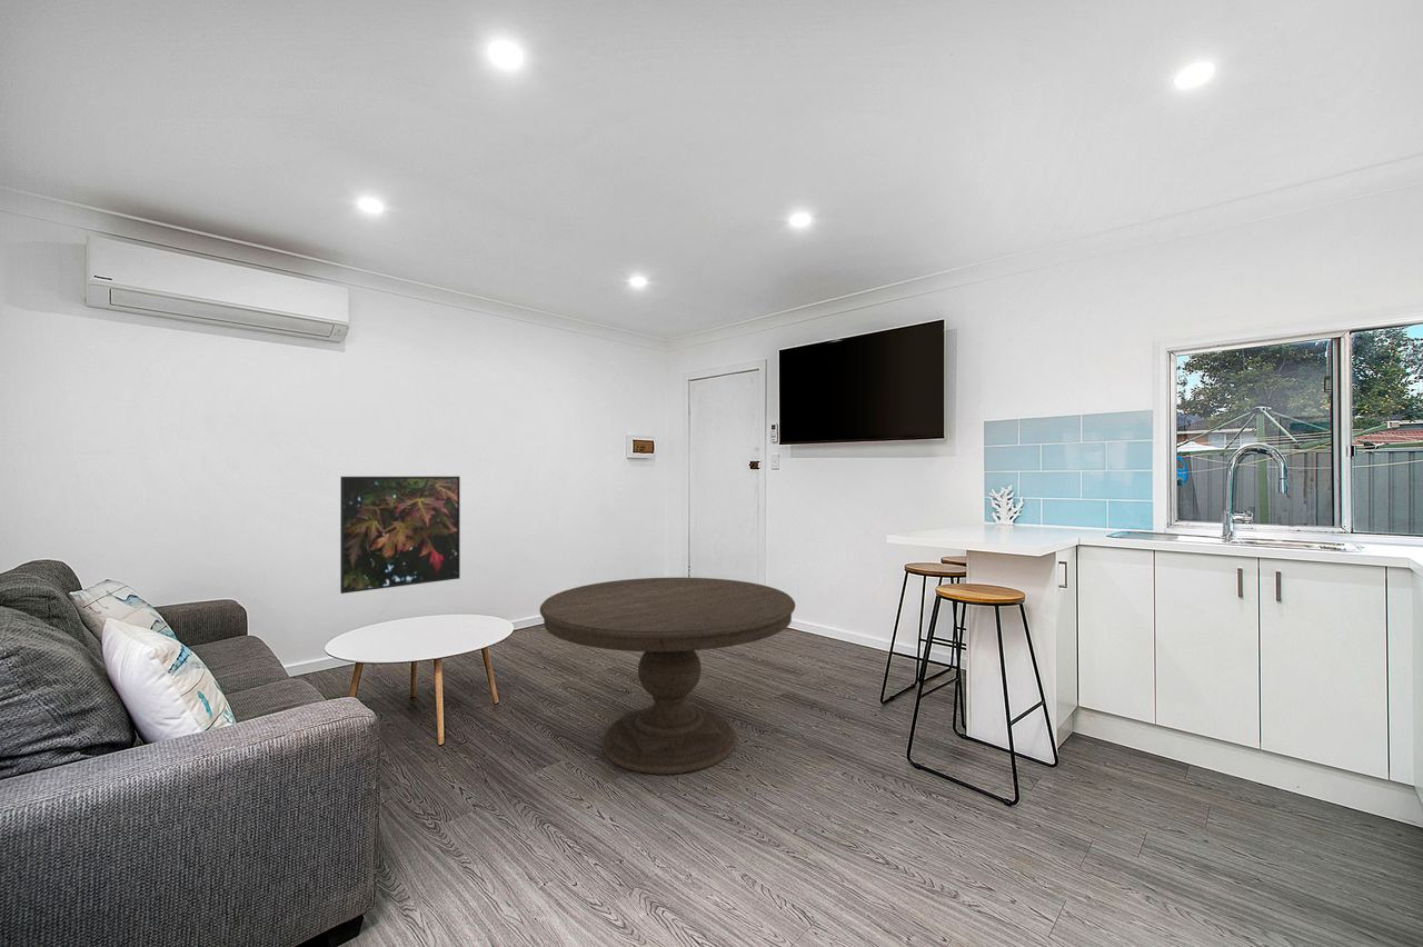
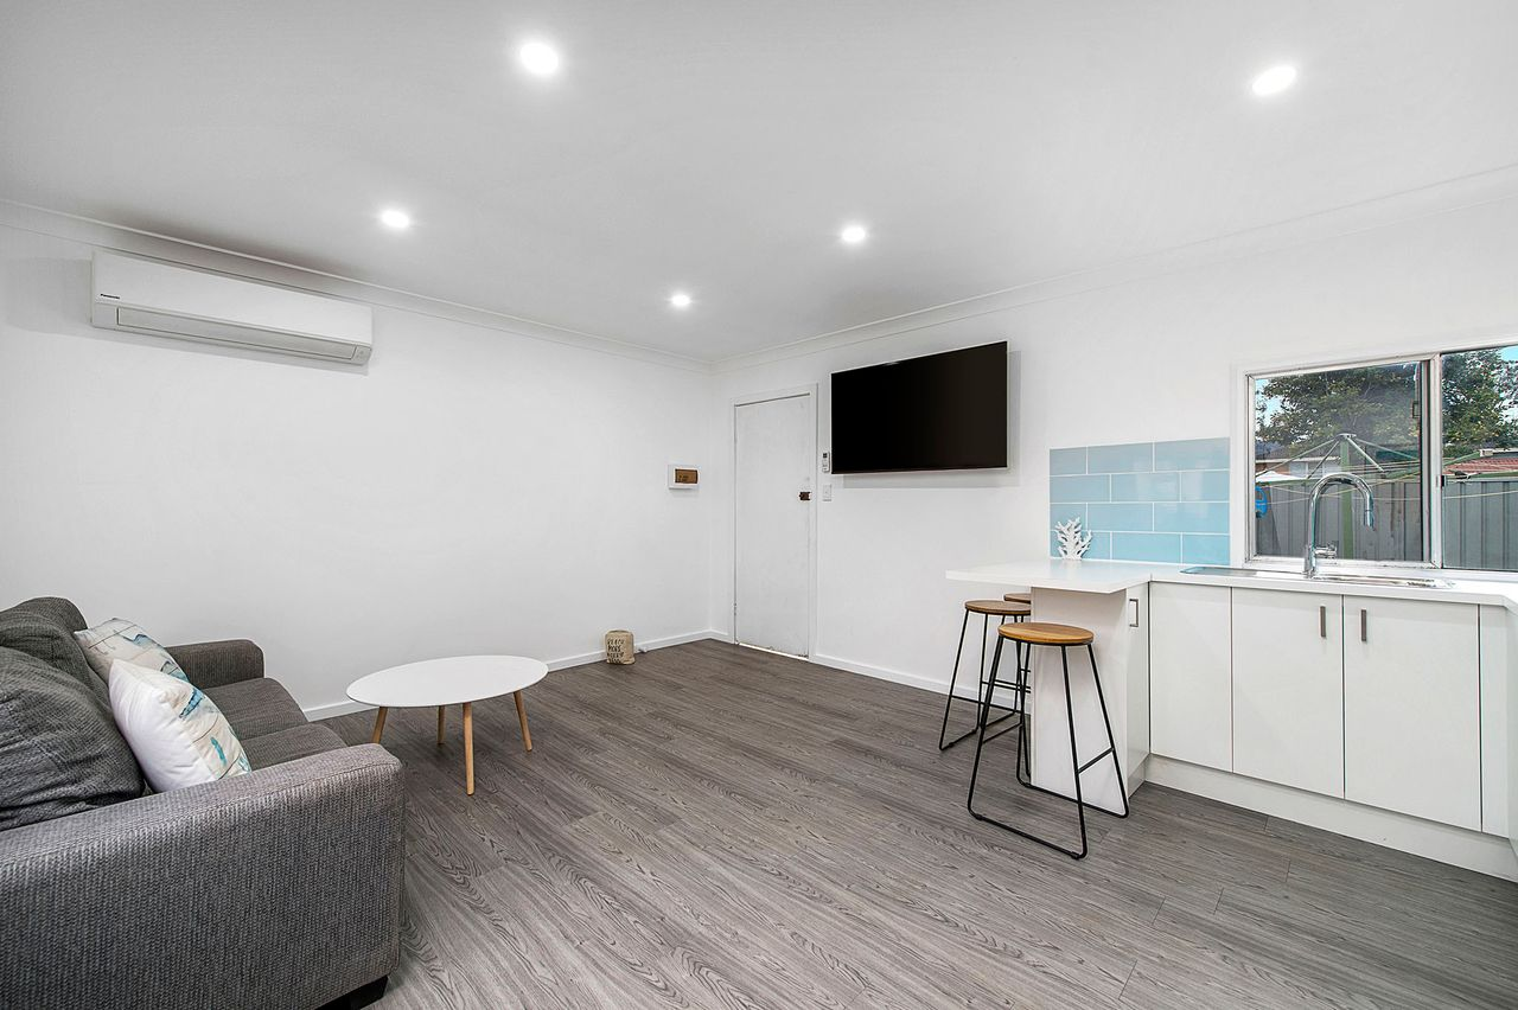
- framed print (404, 530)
- dining table (669, 669)
